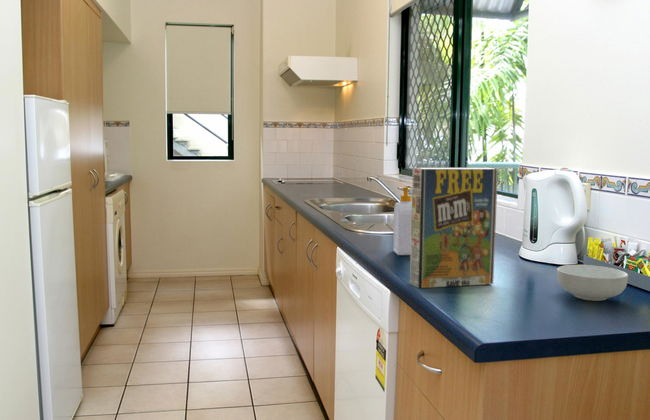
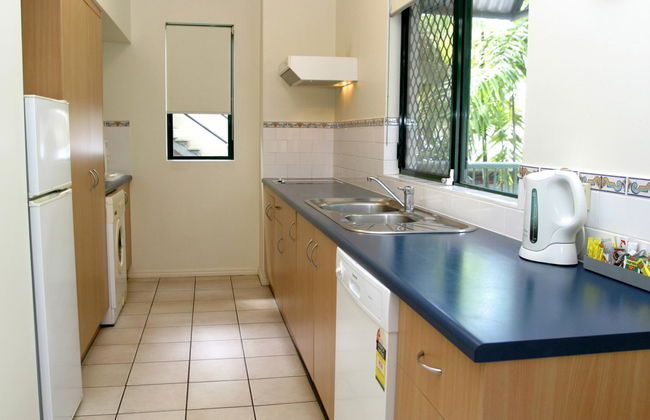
- cereal box (453, 226)
- soap bottle (406, 220)
- cereal bowl (591, 283)
